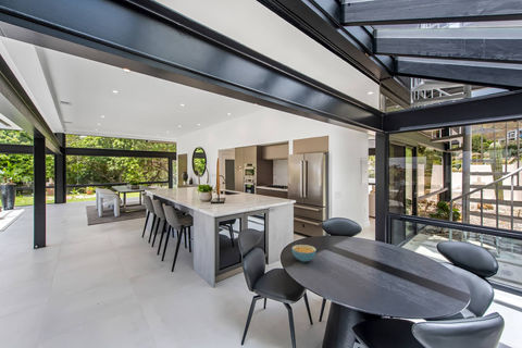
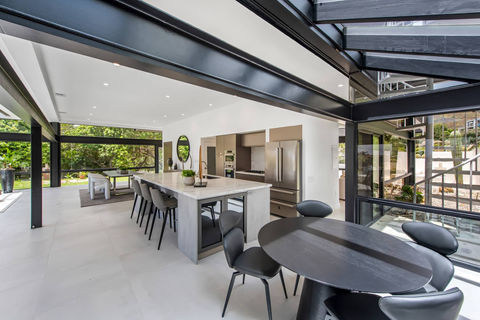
- cereal bowl (303, 254)
